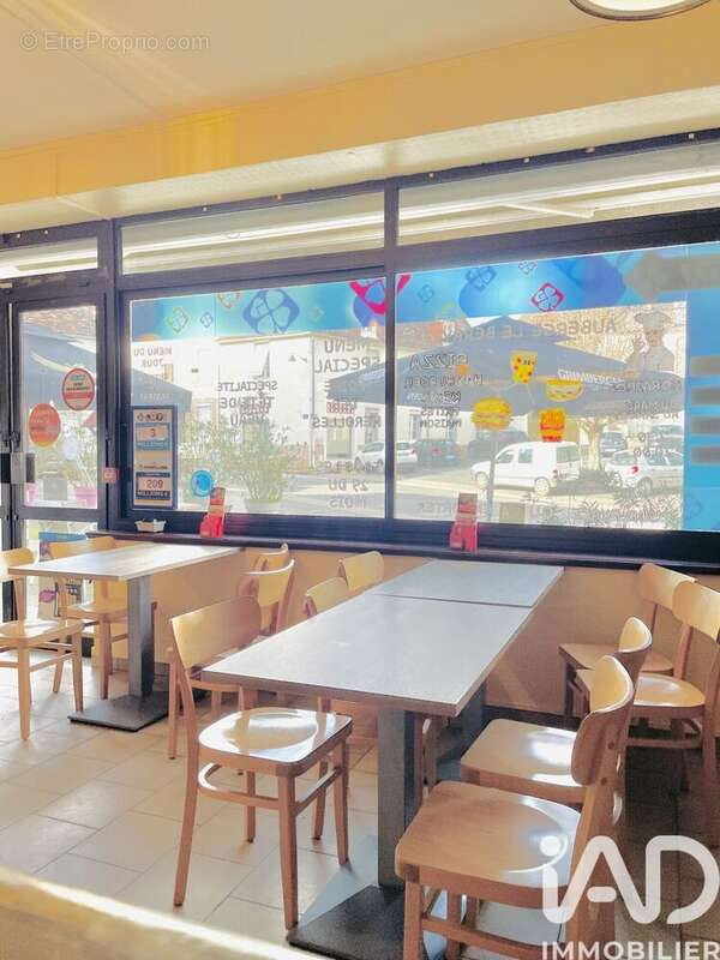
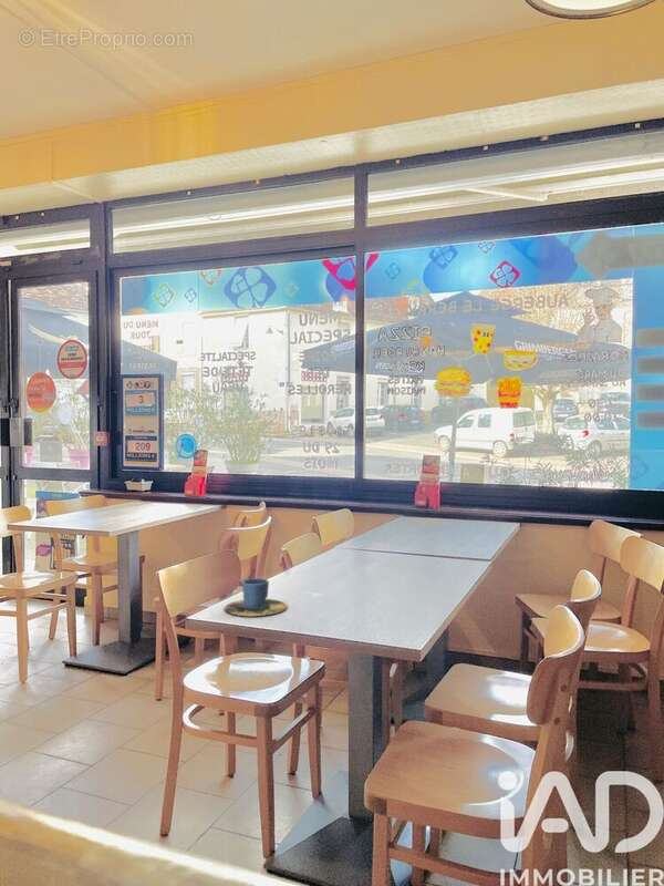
+ cup (256, 594)
